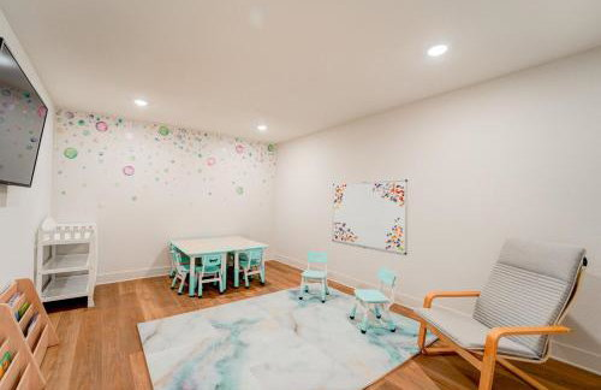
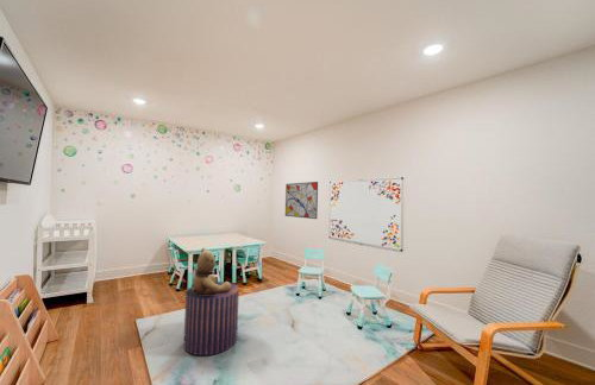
+ stool (212, 315)
+ teddy bear (211, 269)
+ wall art (300, 200)
